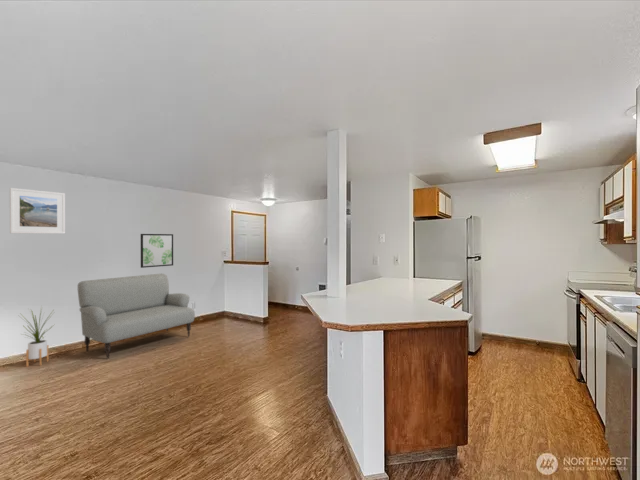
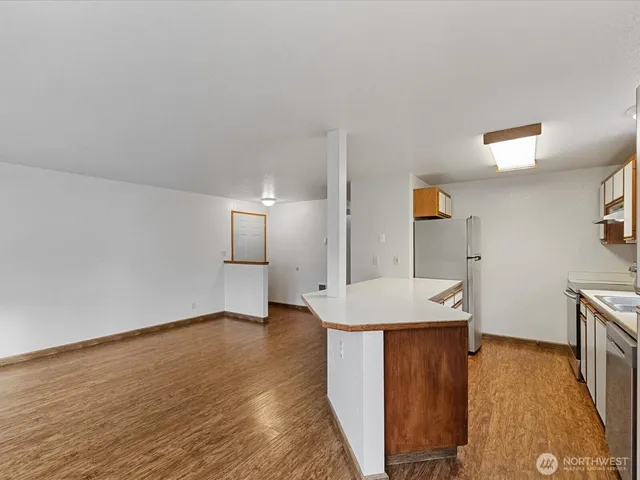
- house plant (37, 335)
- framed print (38, 212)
- sofa (140, 310)
- wall art (157, 250)
